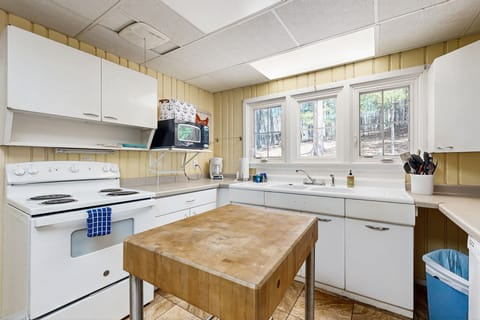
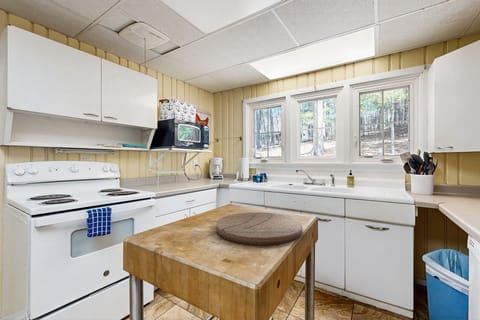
+ cutting board (258, 225)
